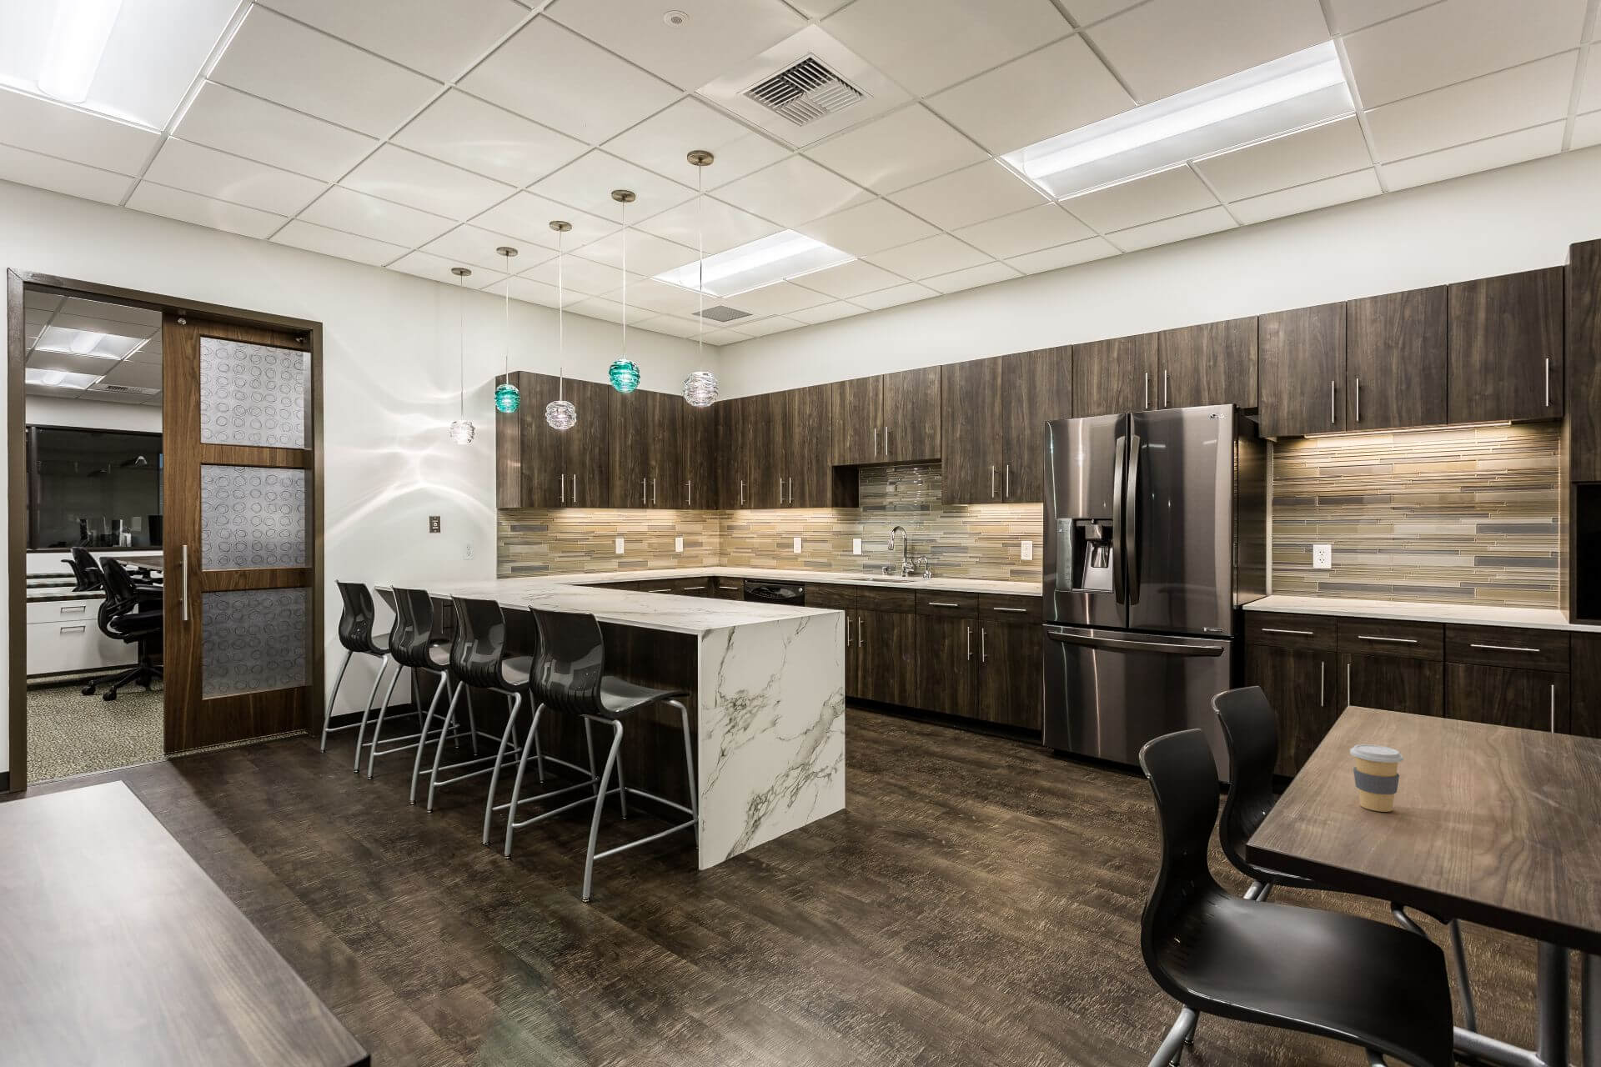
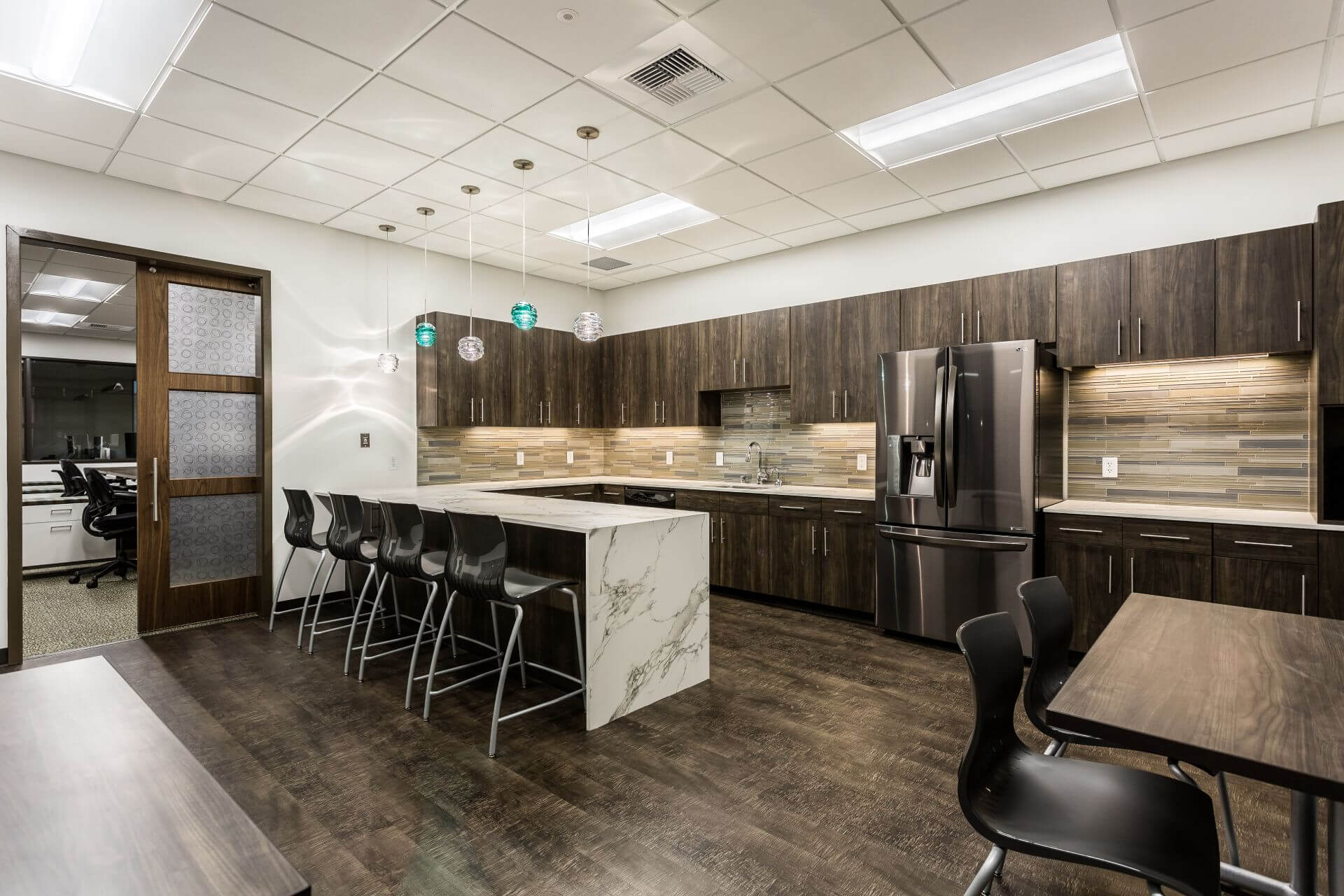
- coffee cup (1376, 778)
